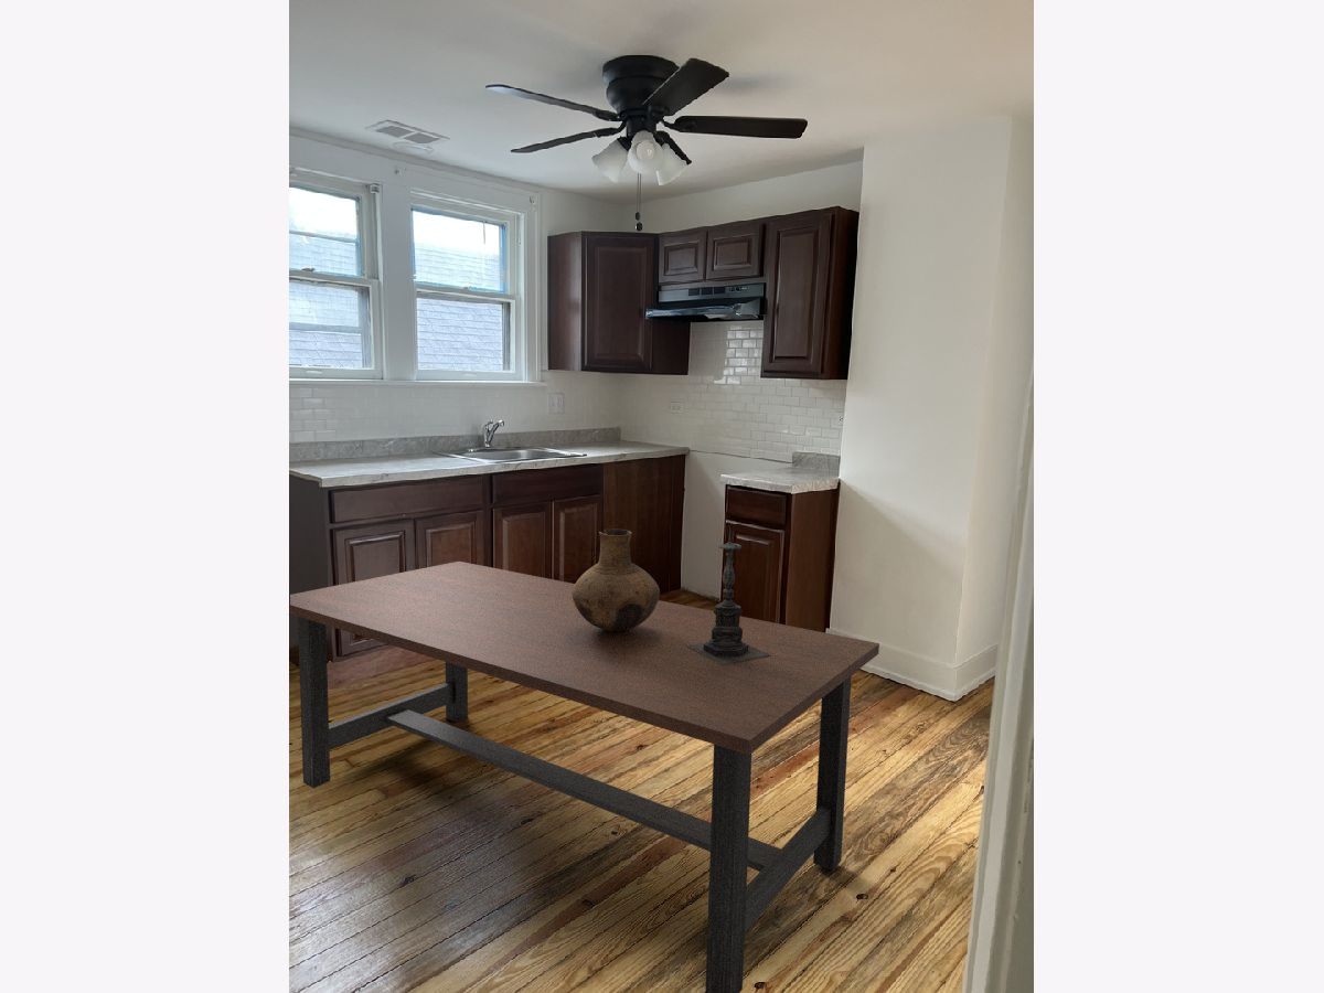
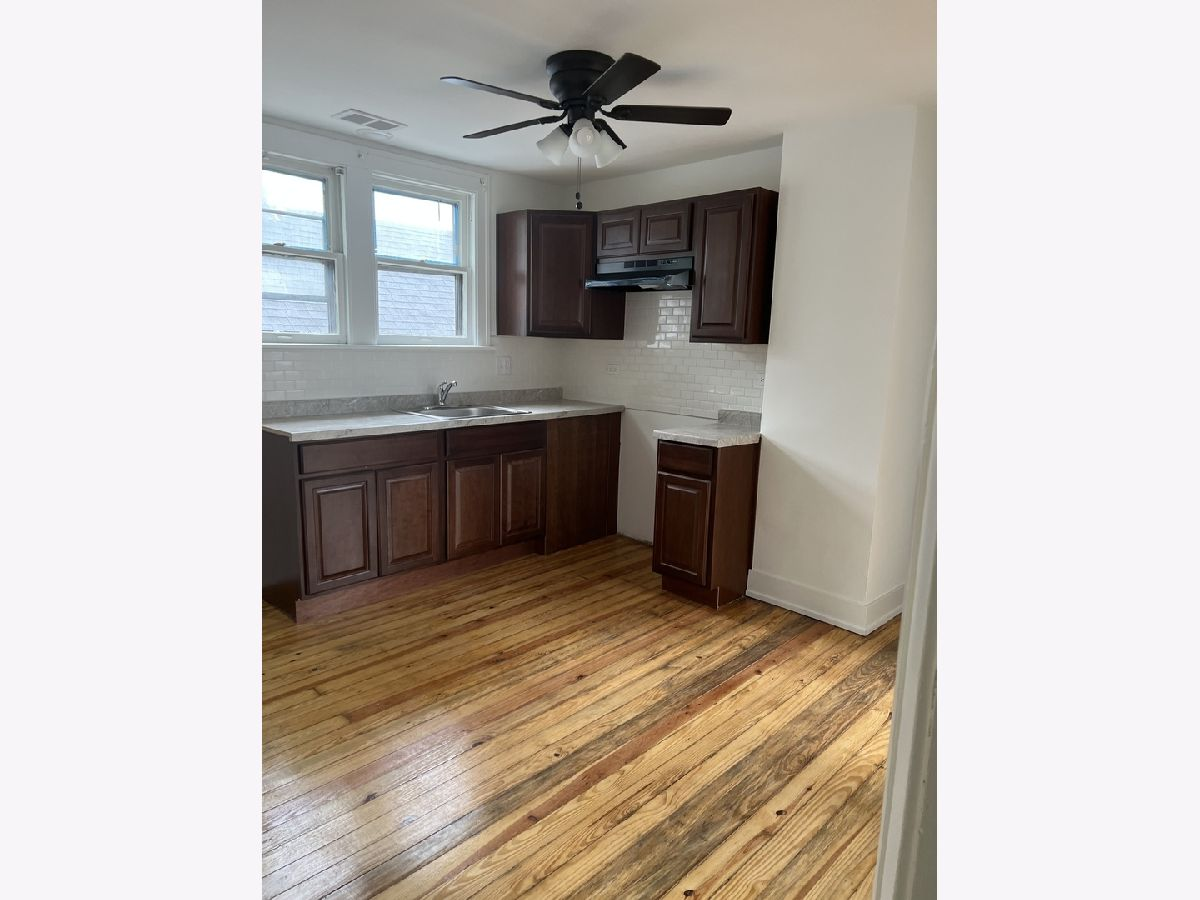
- candle holder (729, 588)
- vase (616, 579)
- dining table (559, 696)
